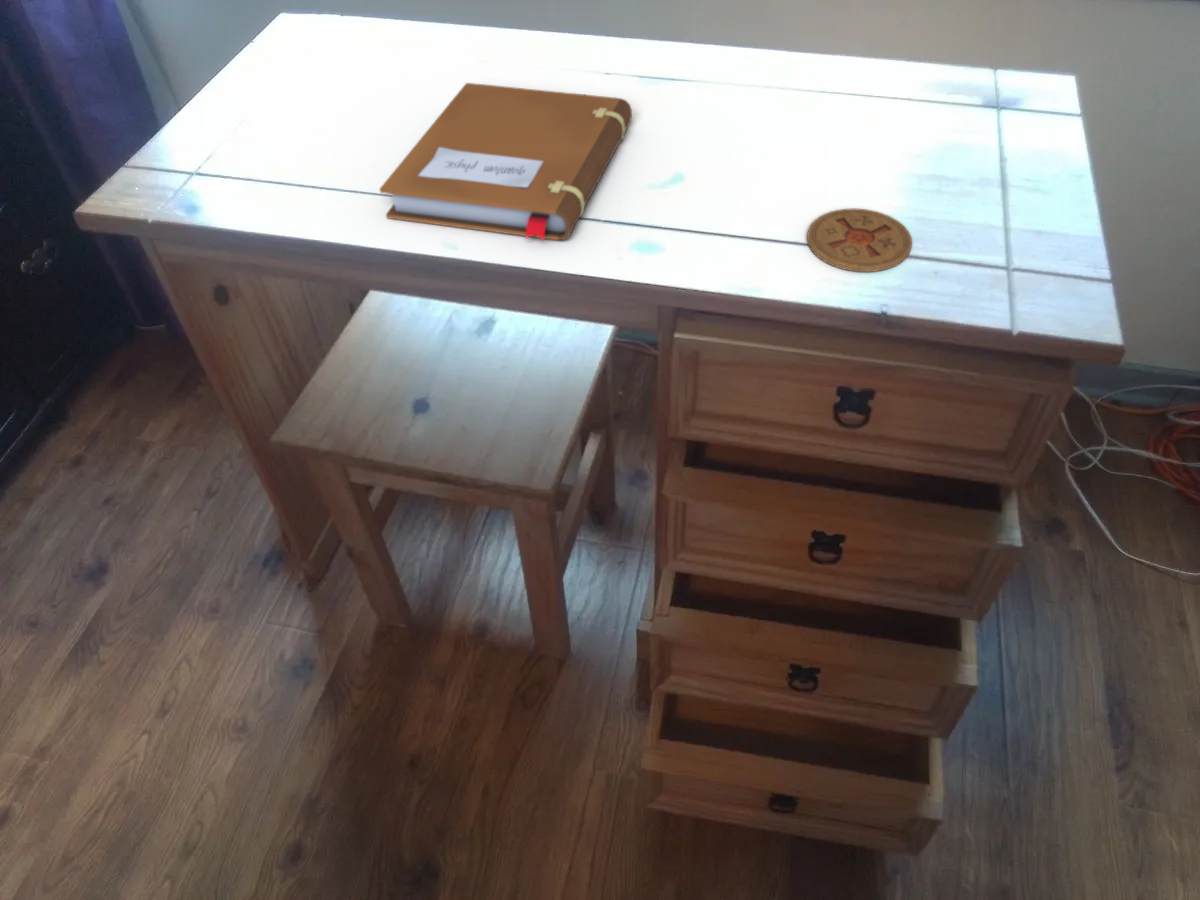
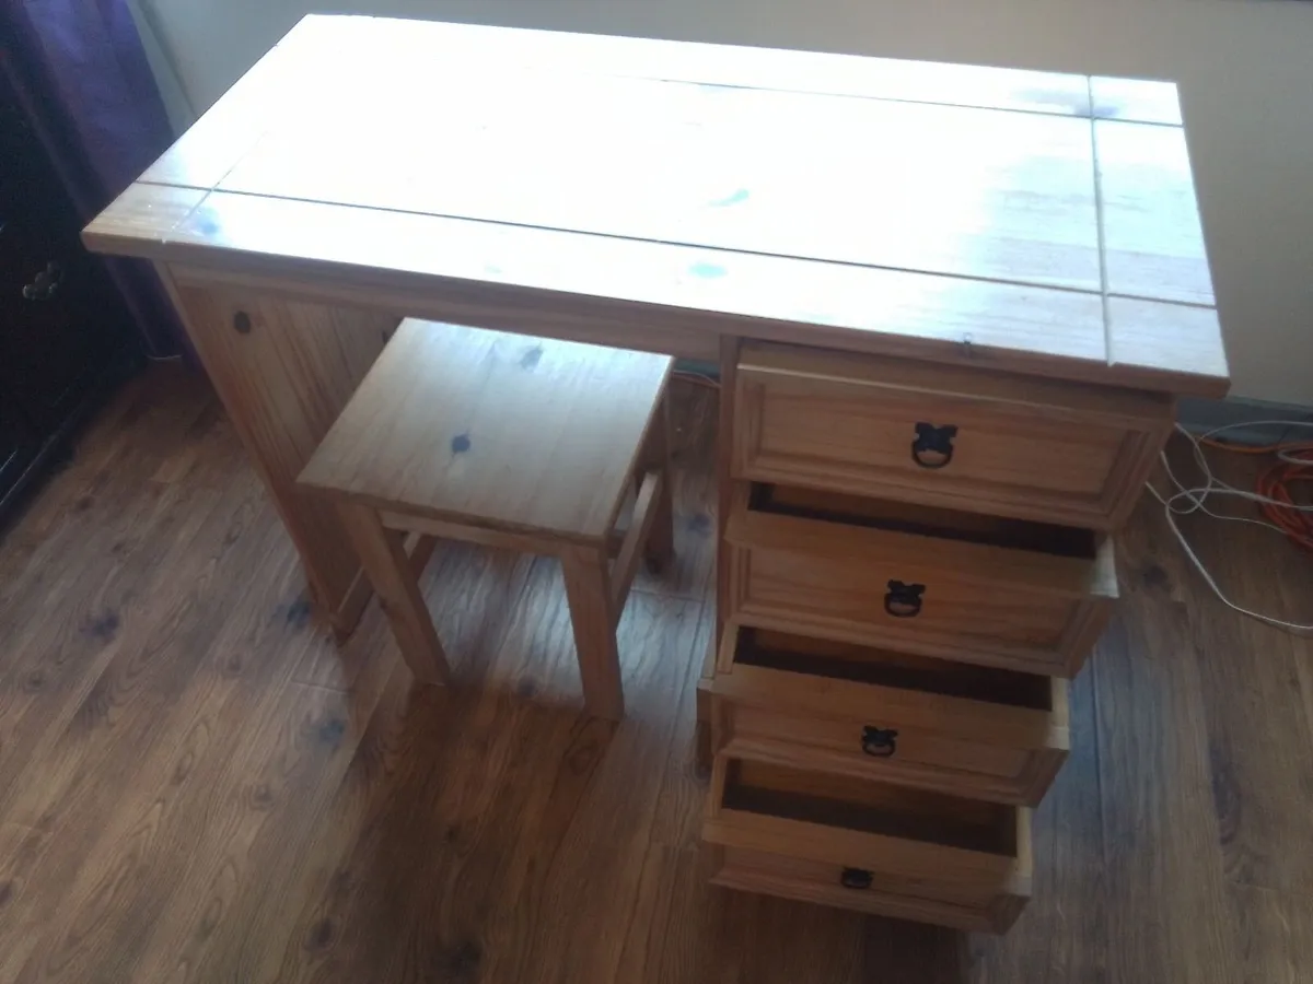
- notebook (512, 158)
- coaster (859, 239)
